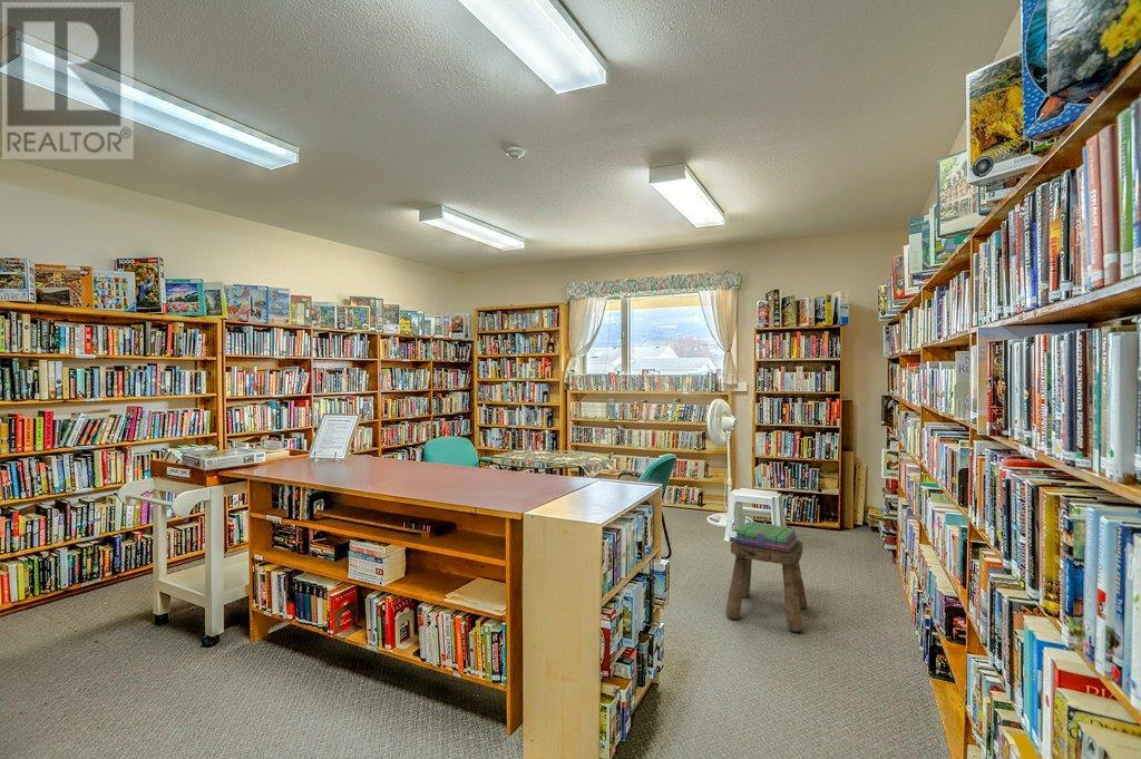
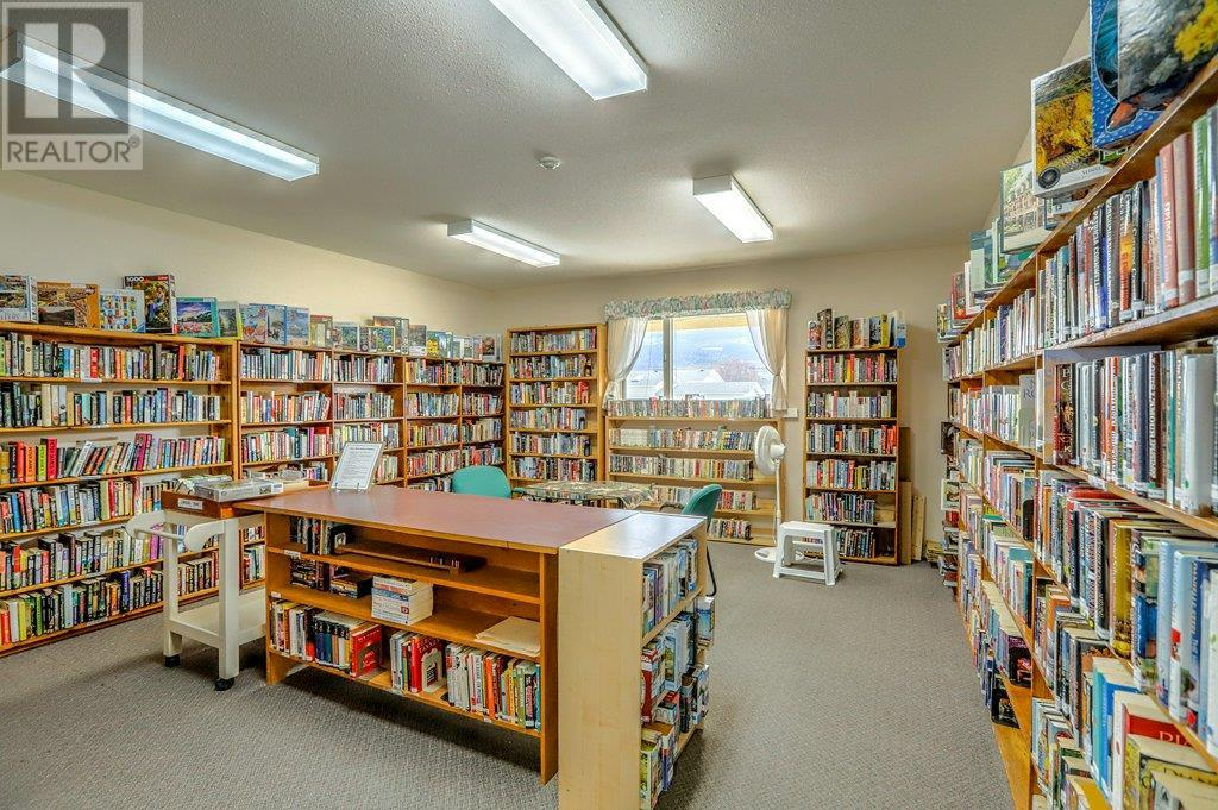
- stack of books (765, 535)
- stool (771, 562)
